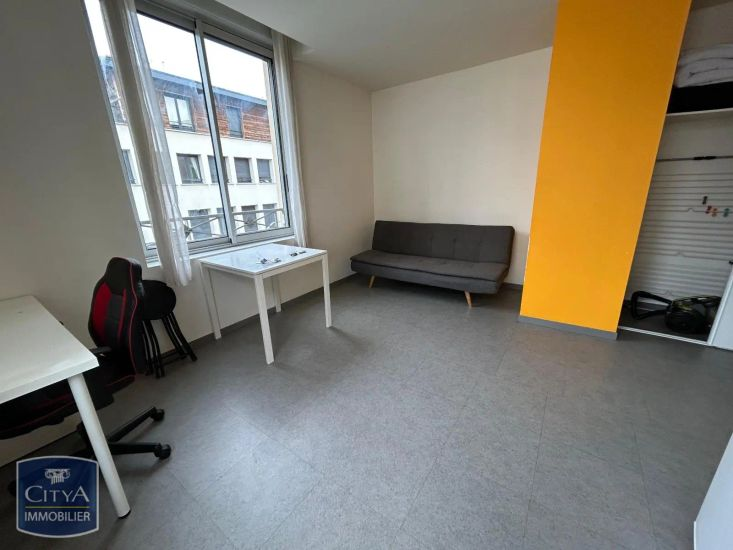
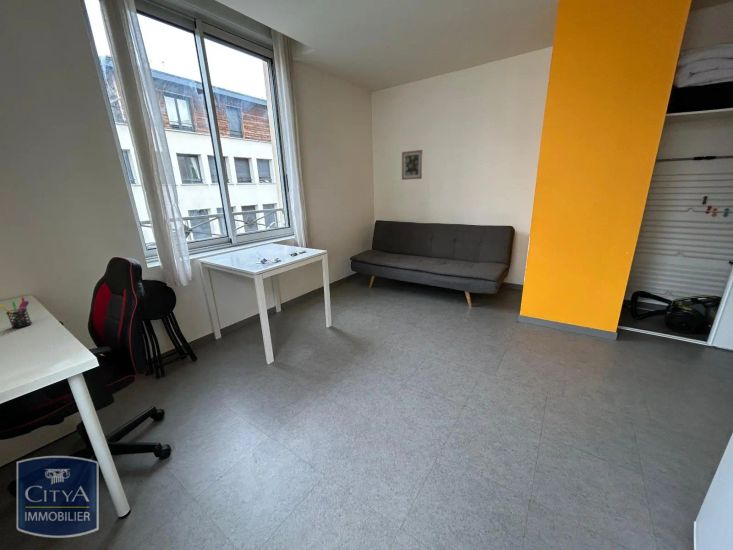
+ wall art (411, 165)
+ pen holder (18, 312)
